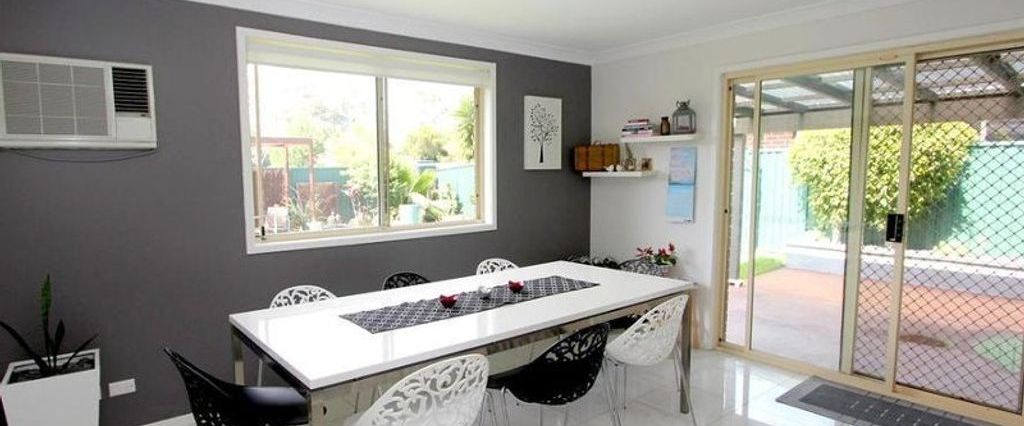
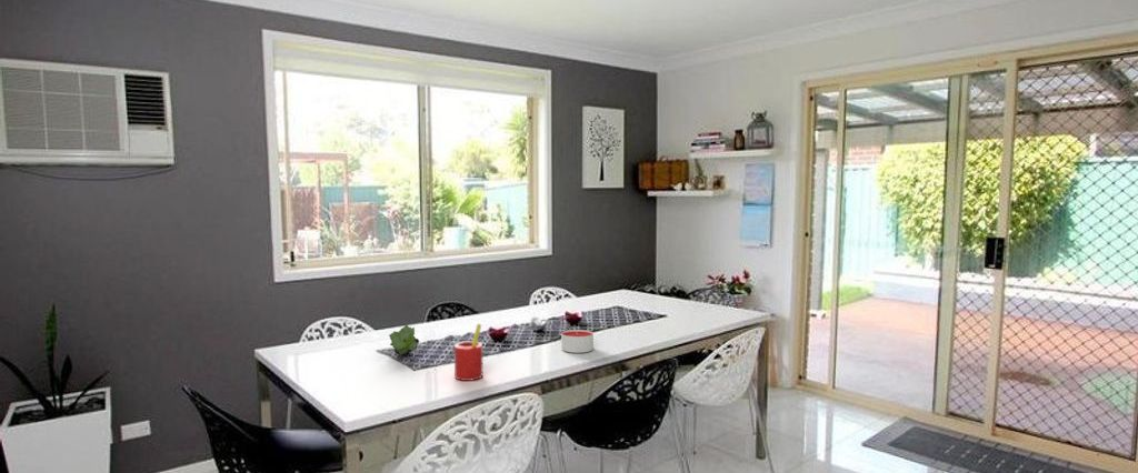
+ fruit (402, 340)
+ straw (470, 349)
+ candle (577, 340)
